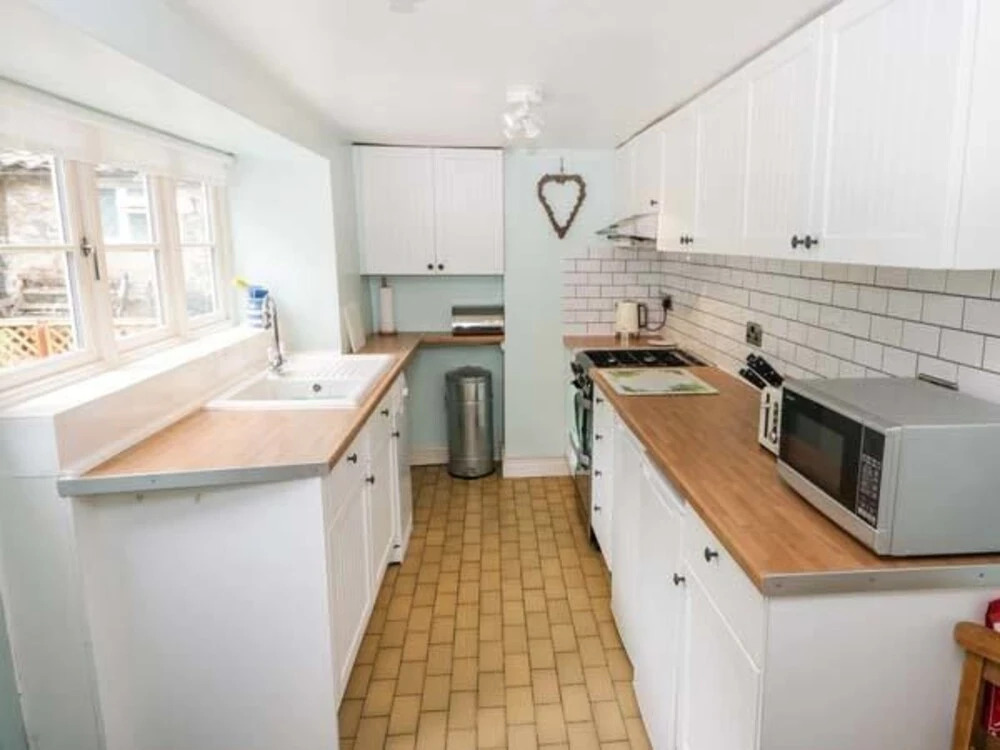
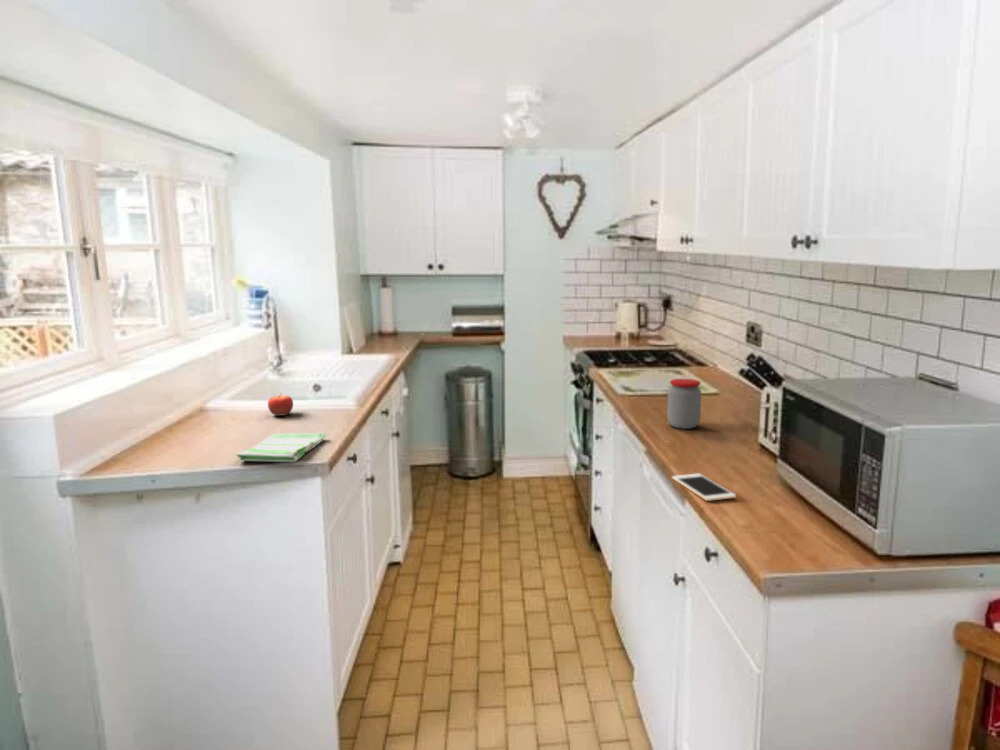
+ dish towel (283, 445)
+ fruit (280, 403)
+ jar (684, 403)
+ cell phone (702, 486)
